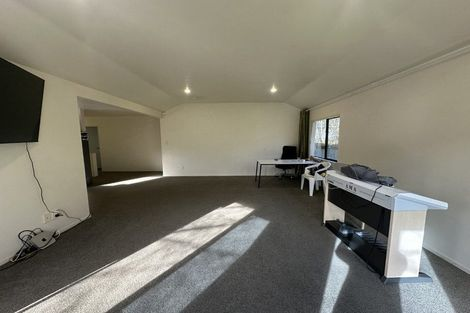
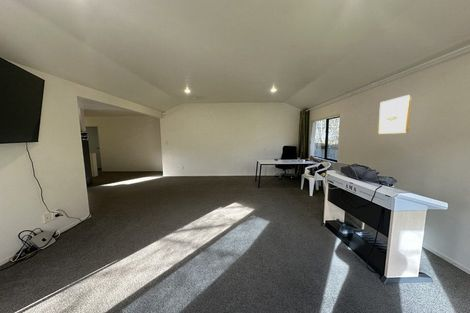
+ wall art (393, 116)
